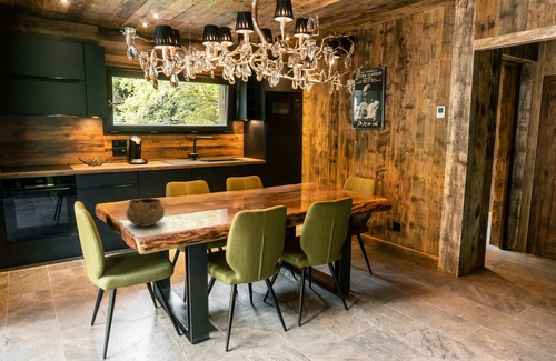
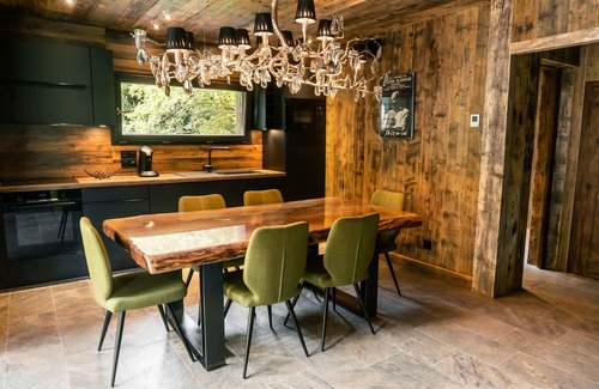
- decorative bowl (146, 212)
